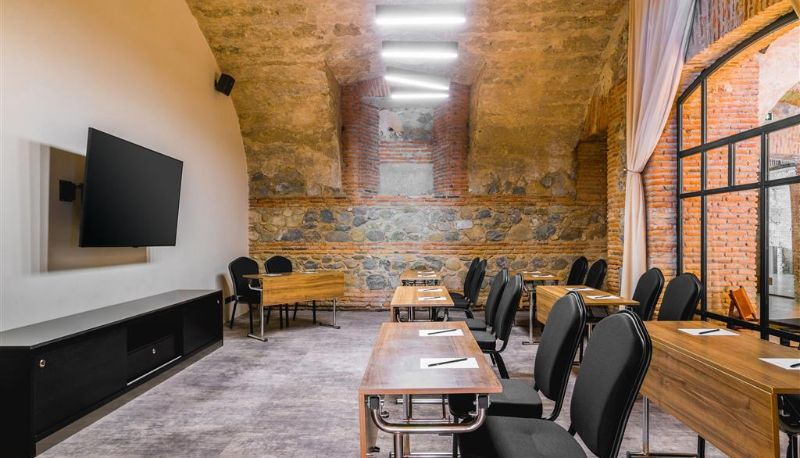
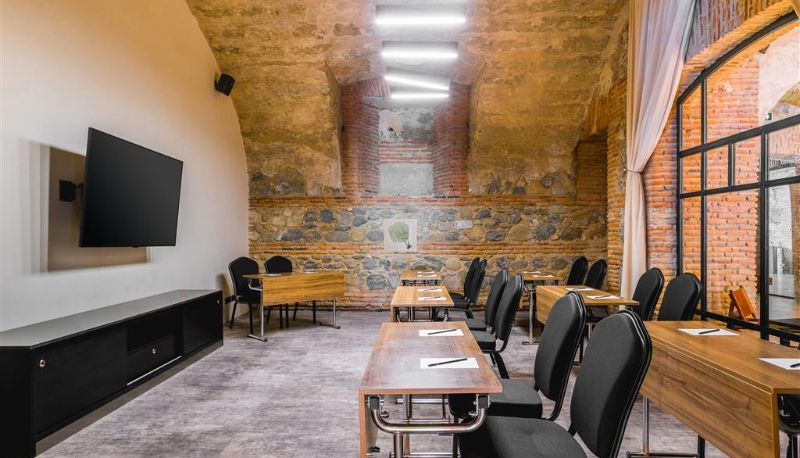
+ wall art (400, 235)
